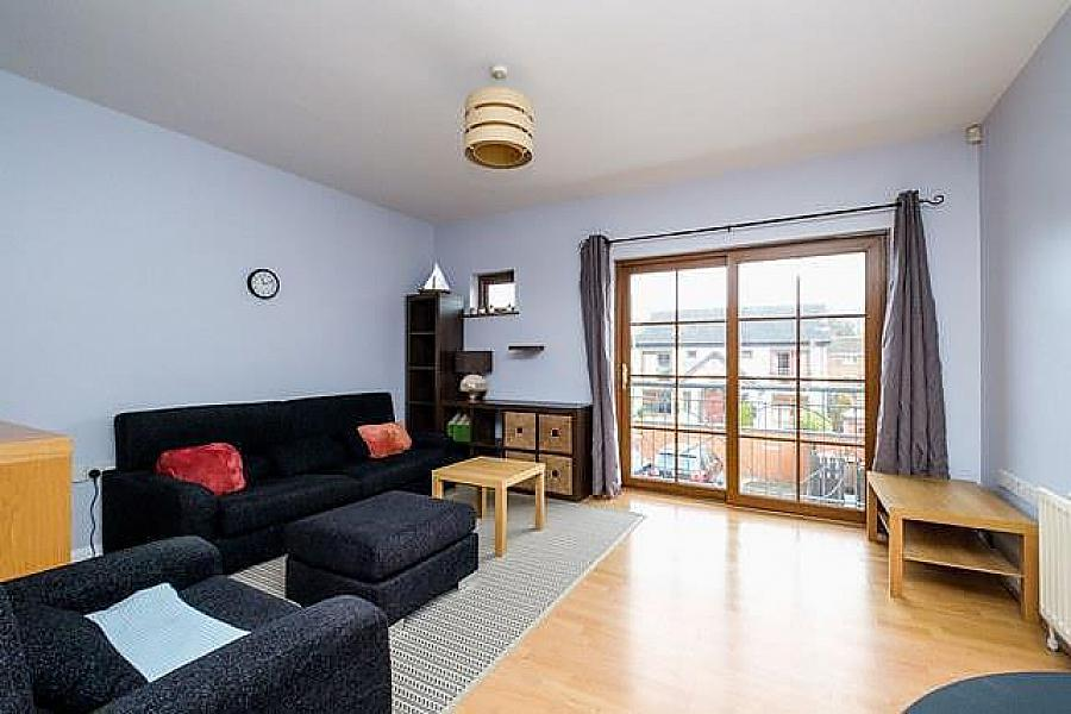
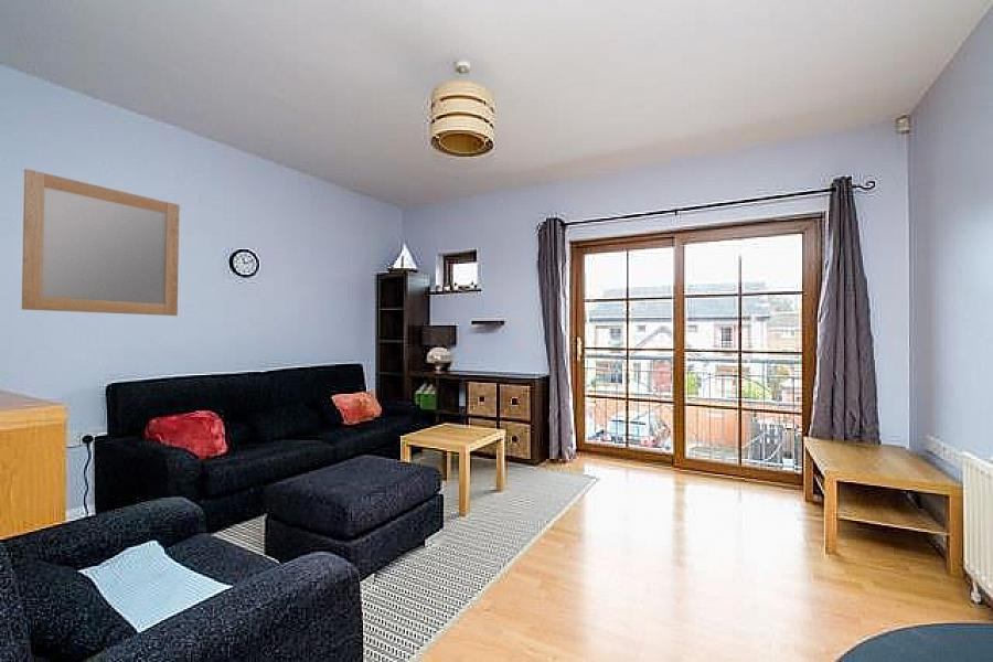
+ home mirror (109, 250)
